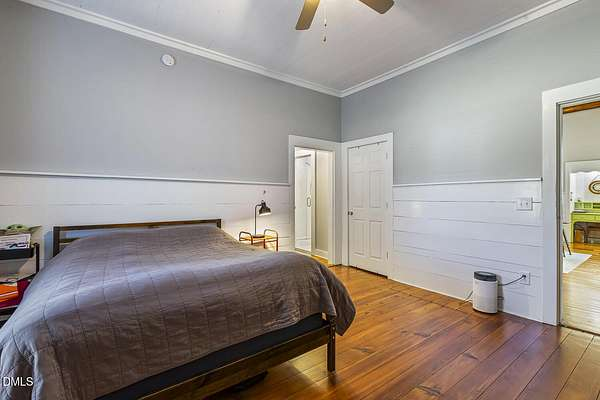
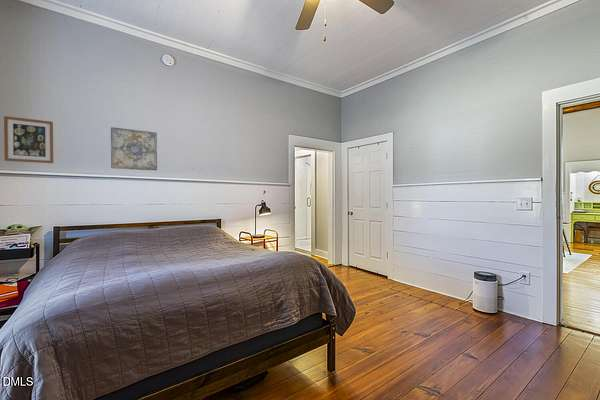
+ wall art (134, 149)
+ wall art (29, 140)
